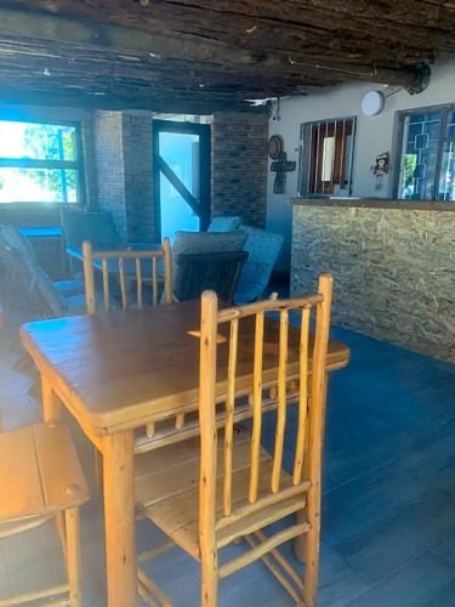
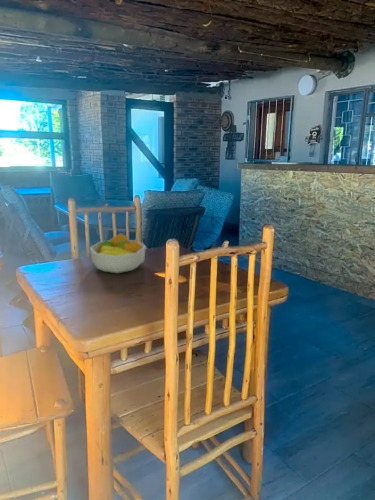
+ fruit bowl (118, 252)
